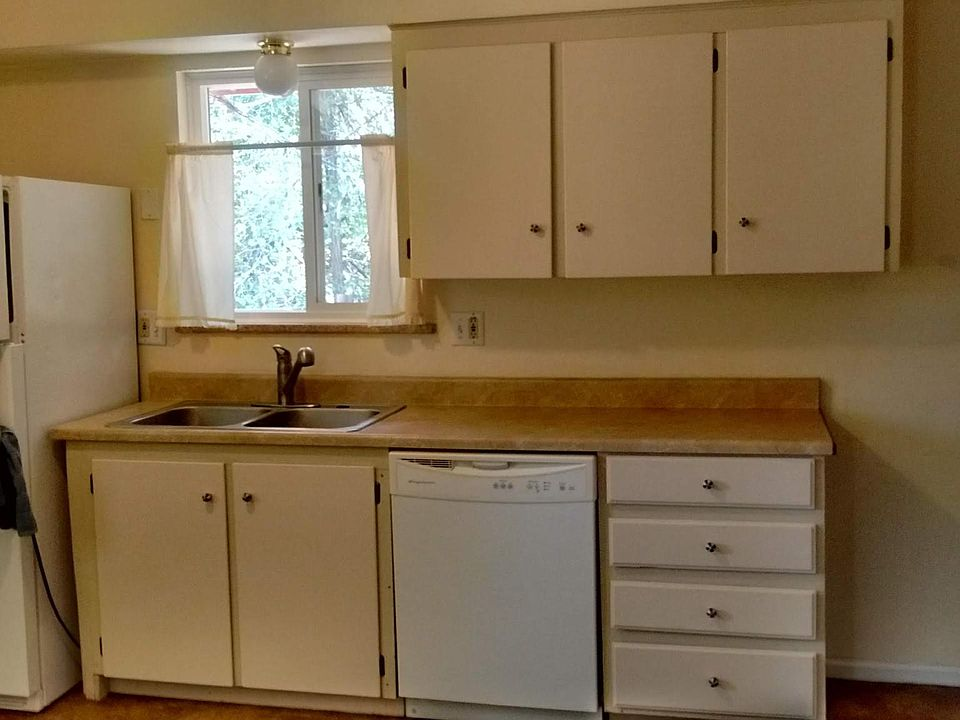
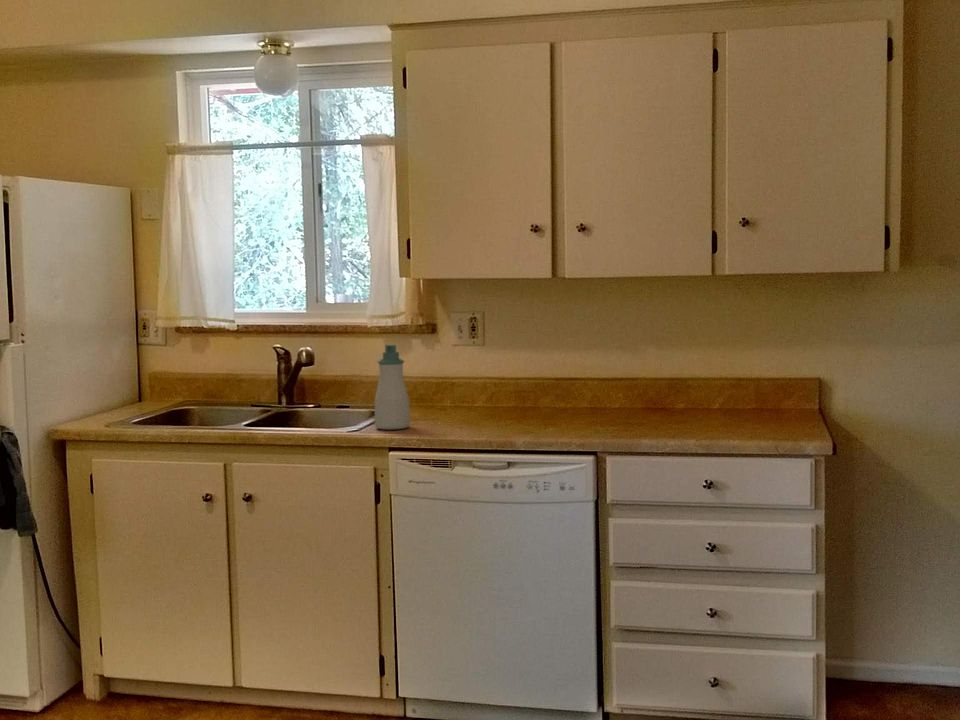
+ soap bottle (391, 386)
